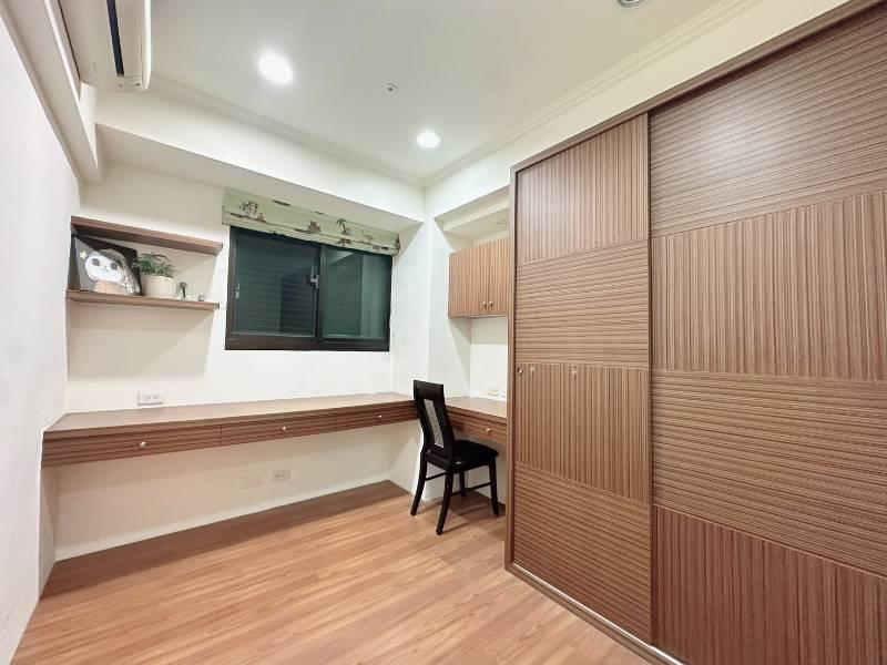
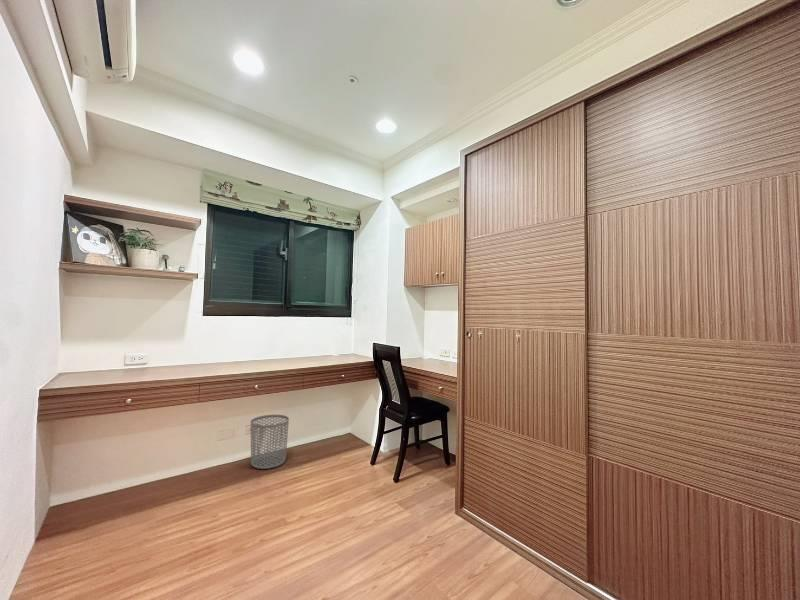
+ waste bin (269, 441)
